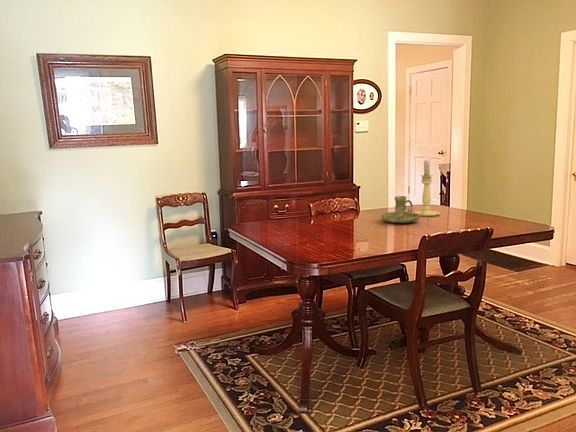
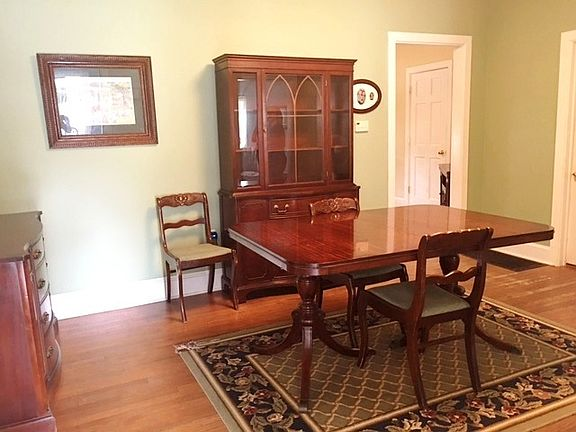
- candle holder (426, 187)
- candle holder (402, 208)
